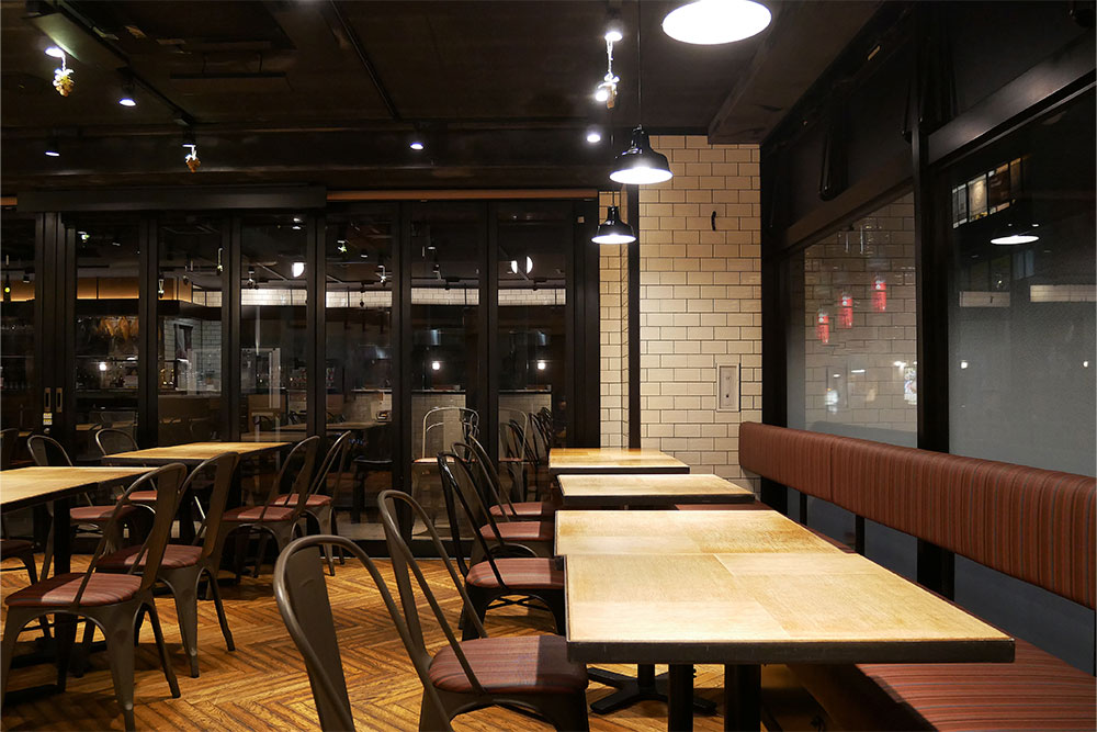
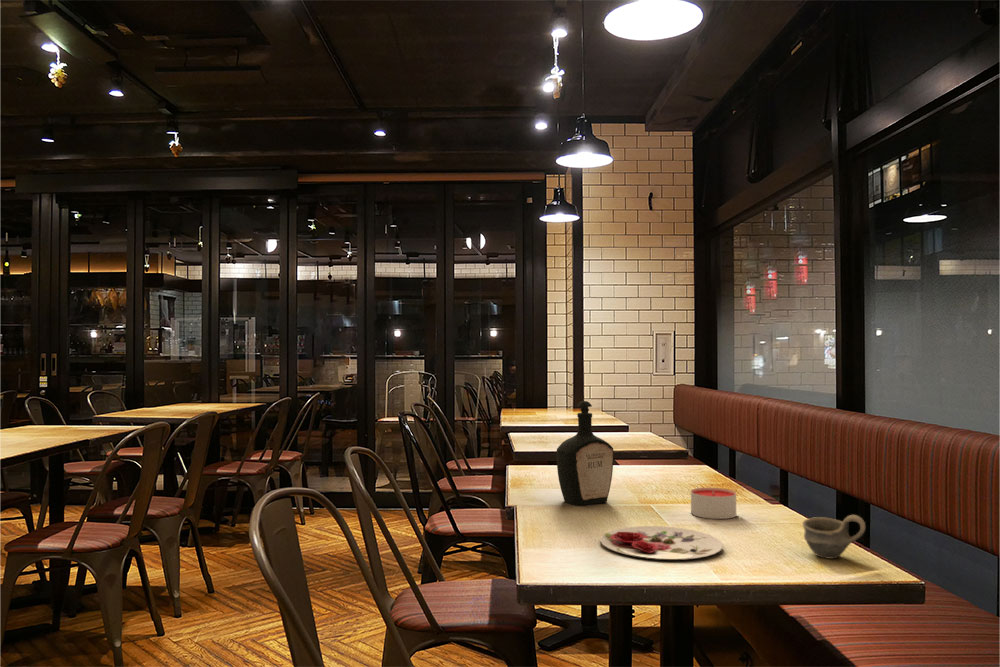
+ candle (713, 502)
+ plate (660, 540)
+ bottle (585, 451)
+ cup (830, 535)
